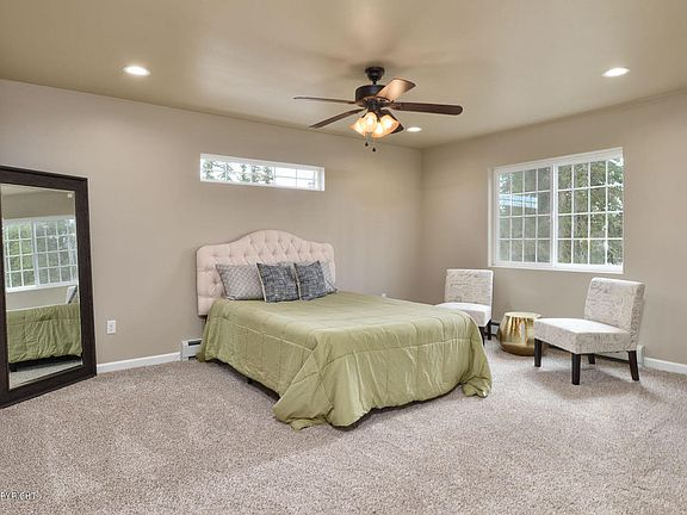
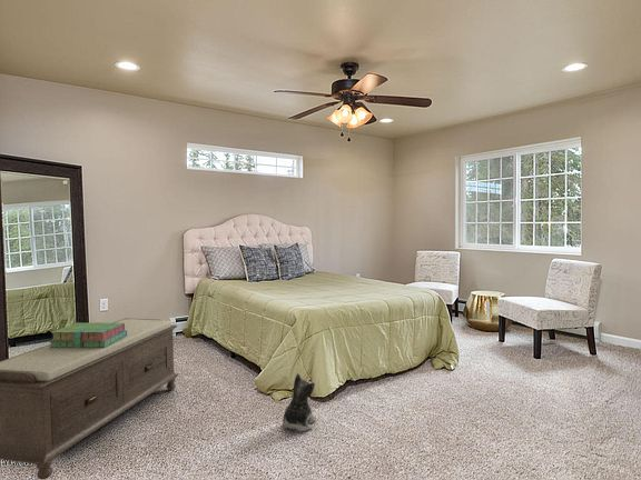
+ bench (96, 380)
+ stack of books (89, 333)
+ plush toy (297, 401)
